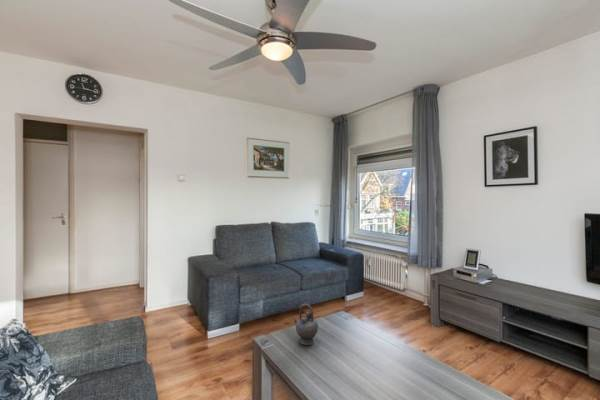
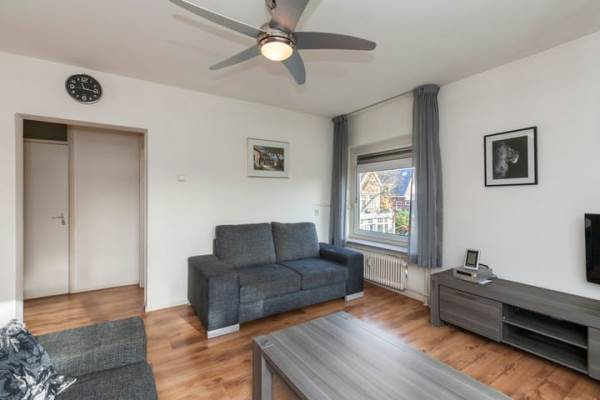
- teapot (304, 322)
